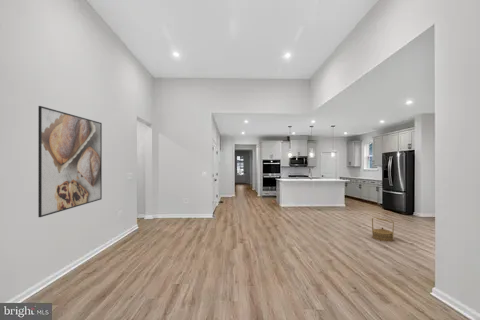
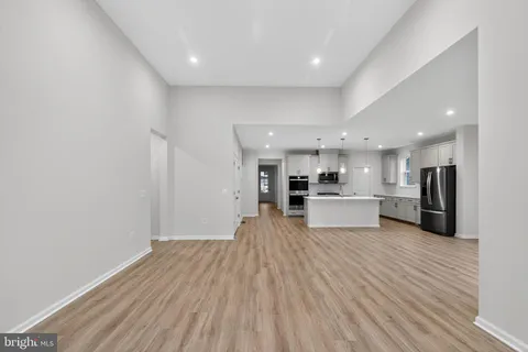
- basket (382, 228)
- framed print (75, 161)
